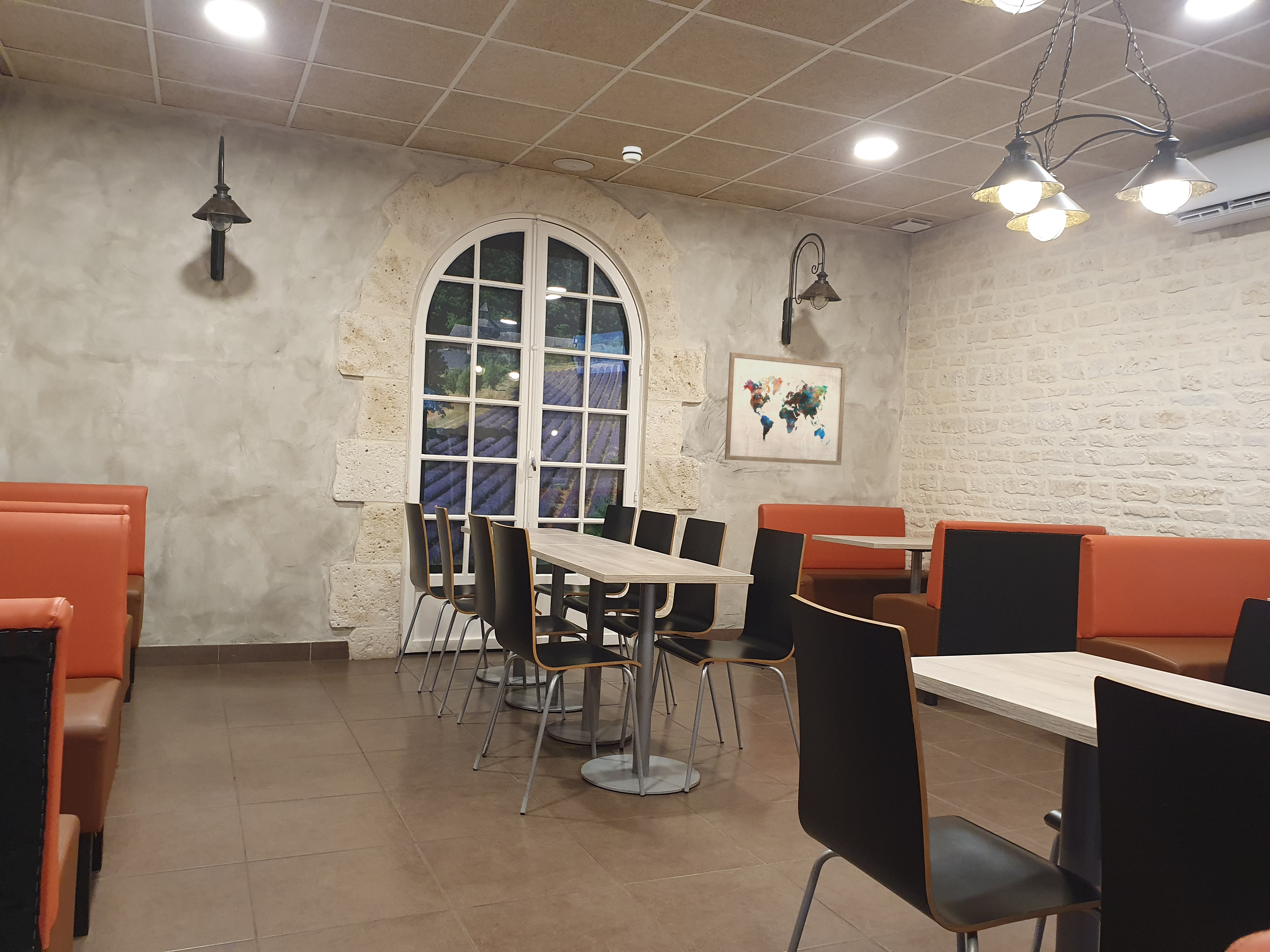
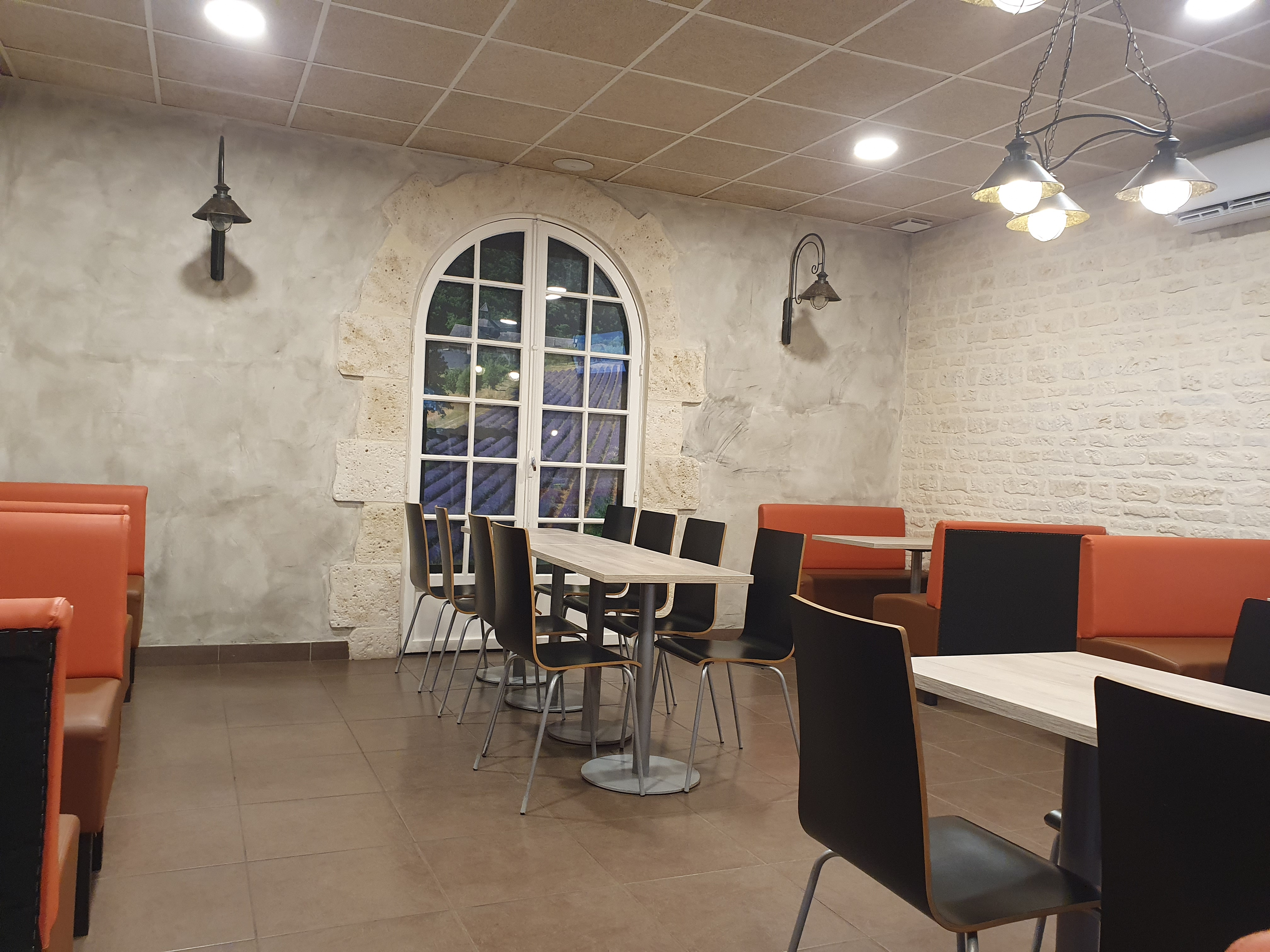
- wall art (787, 410)
- smoke detector (632, 155)
